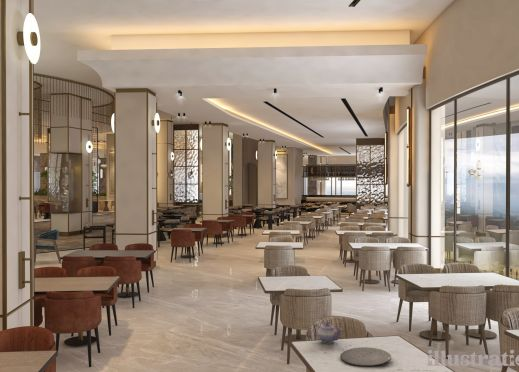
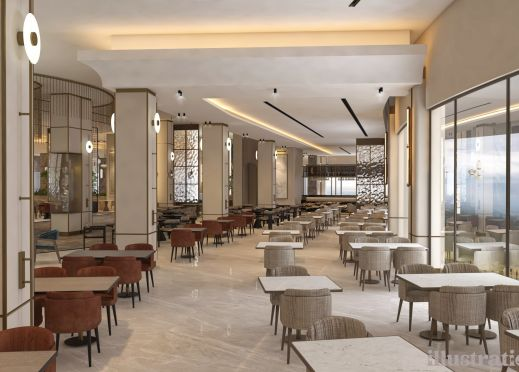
- plate (365, 356)
- teapot (327, 332)
